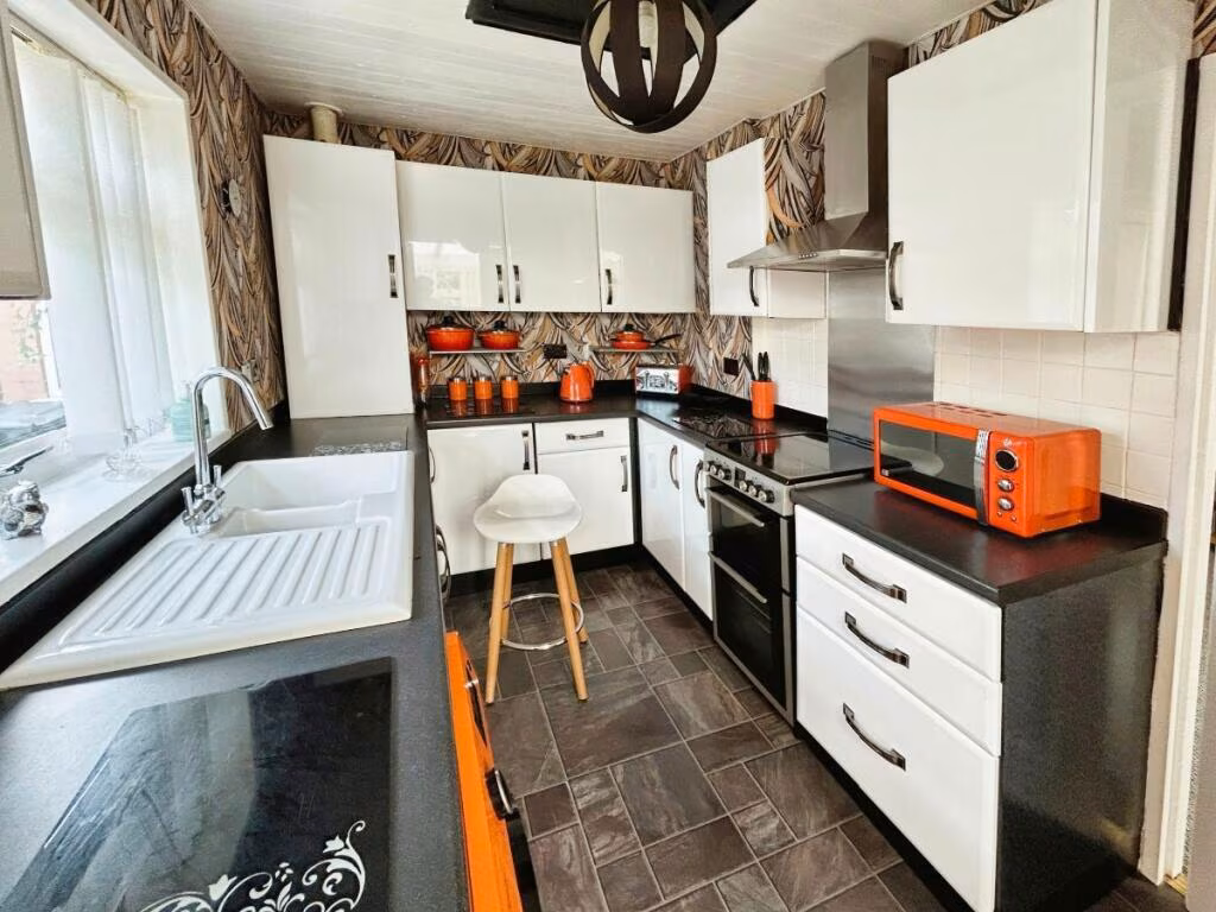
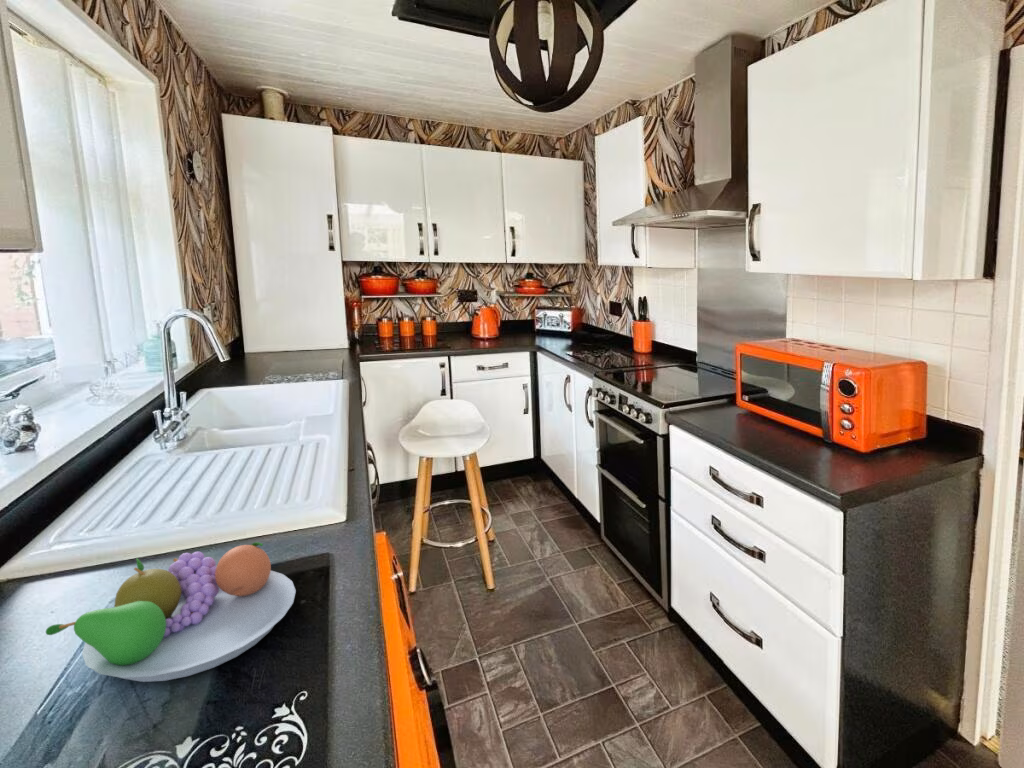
+ fruit bowl (186, 599)
